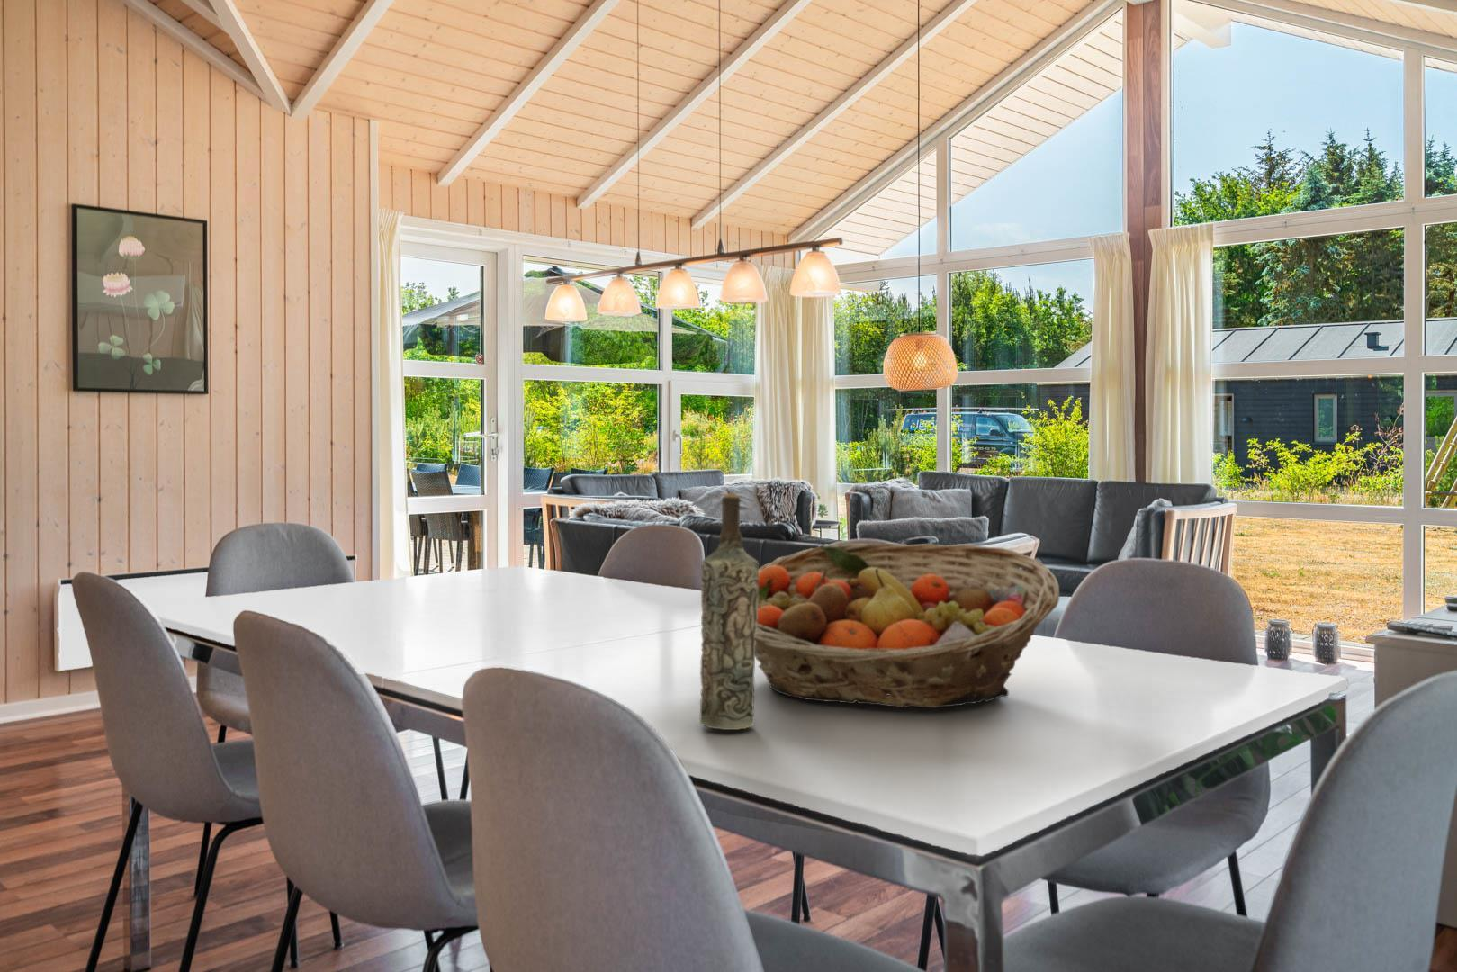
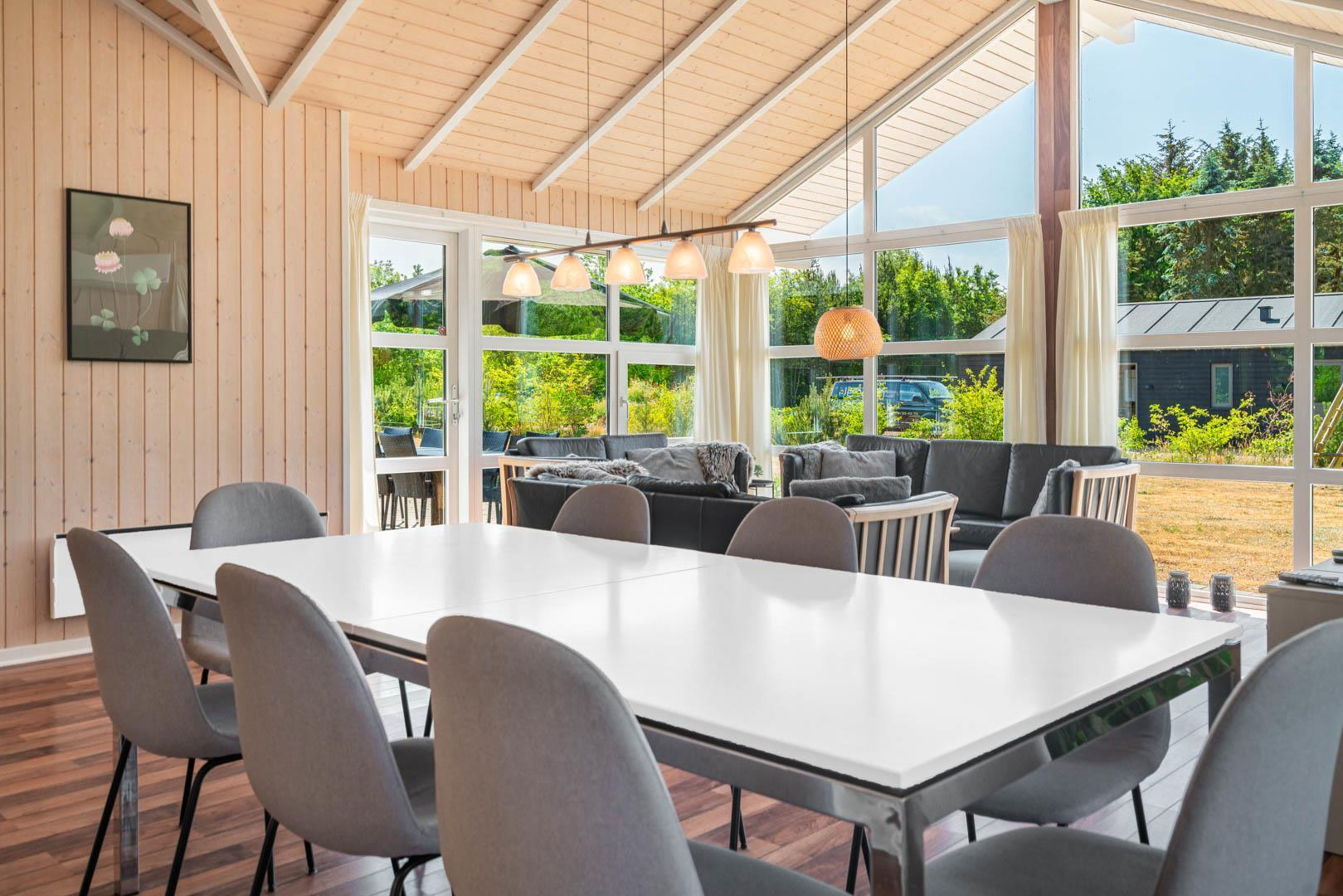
- fruit basket (887, 617)
- bottle (728, 610)
